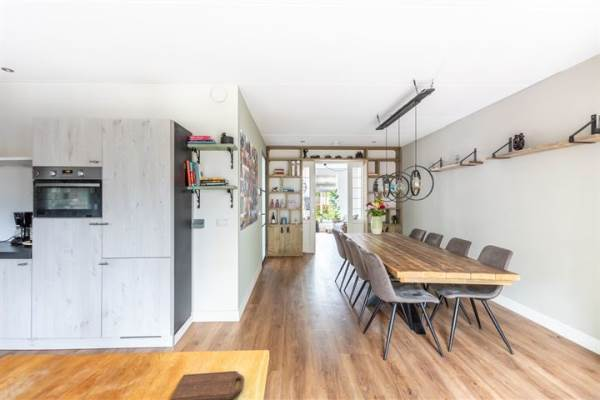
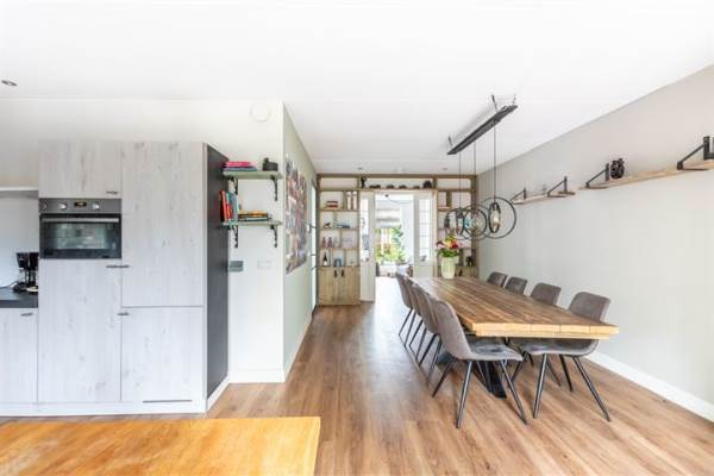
- cutting board (210, 385)
